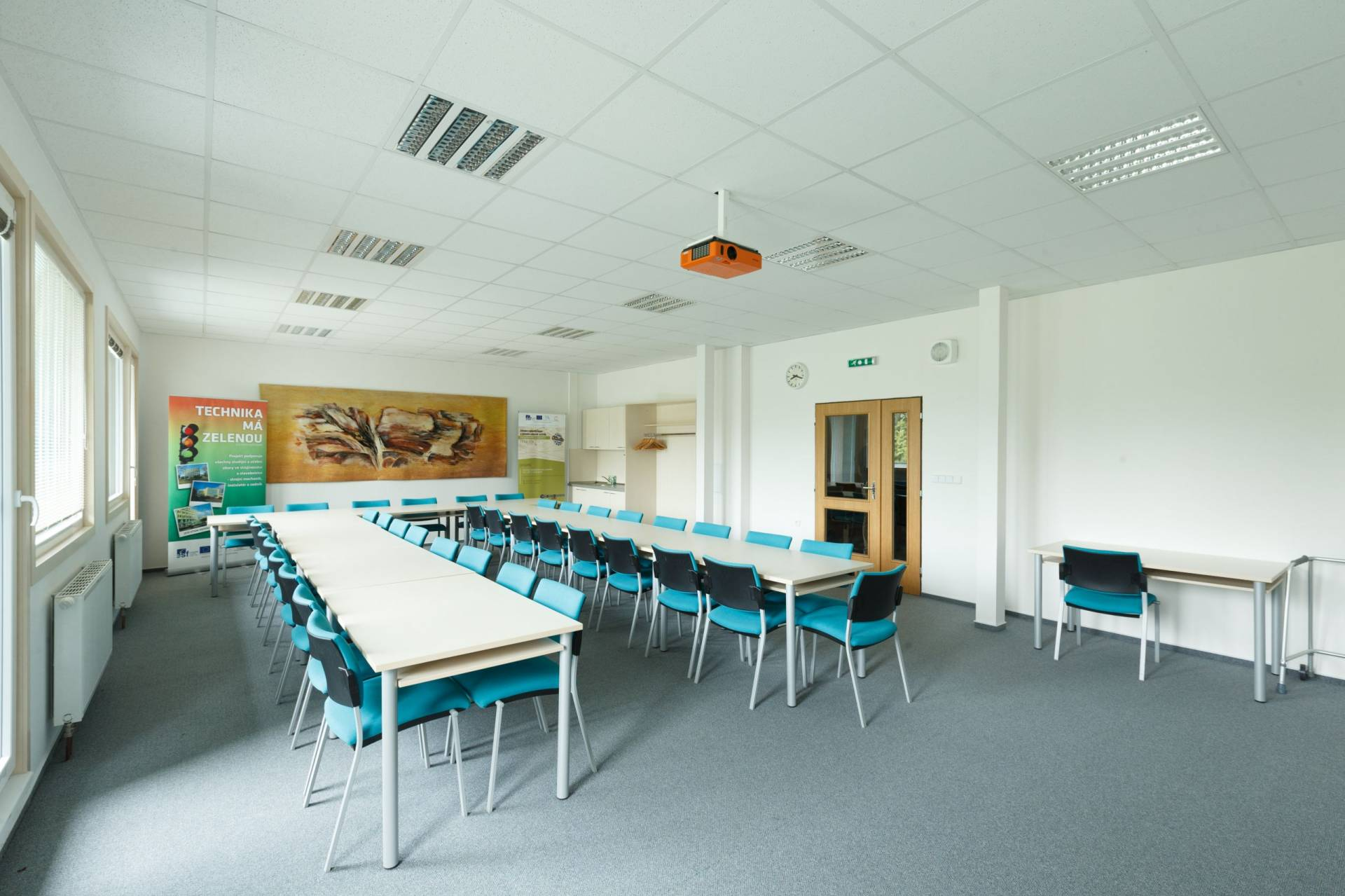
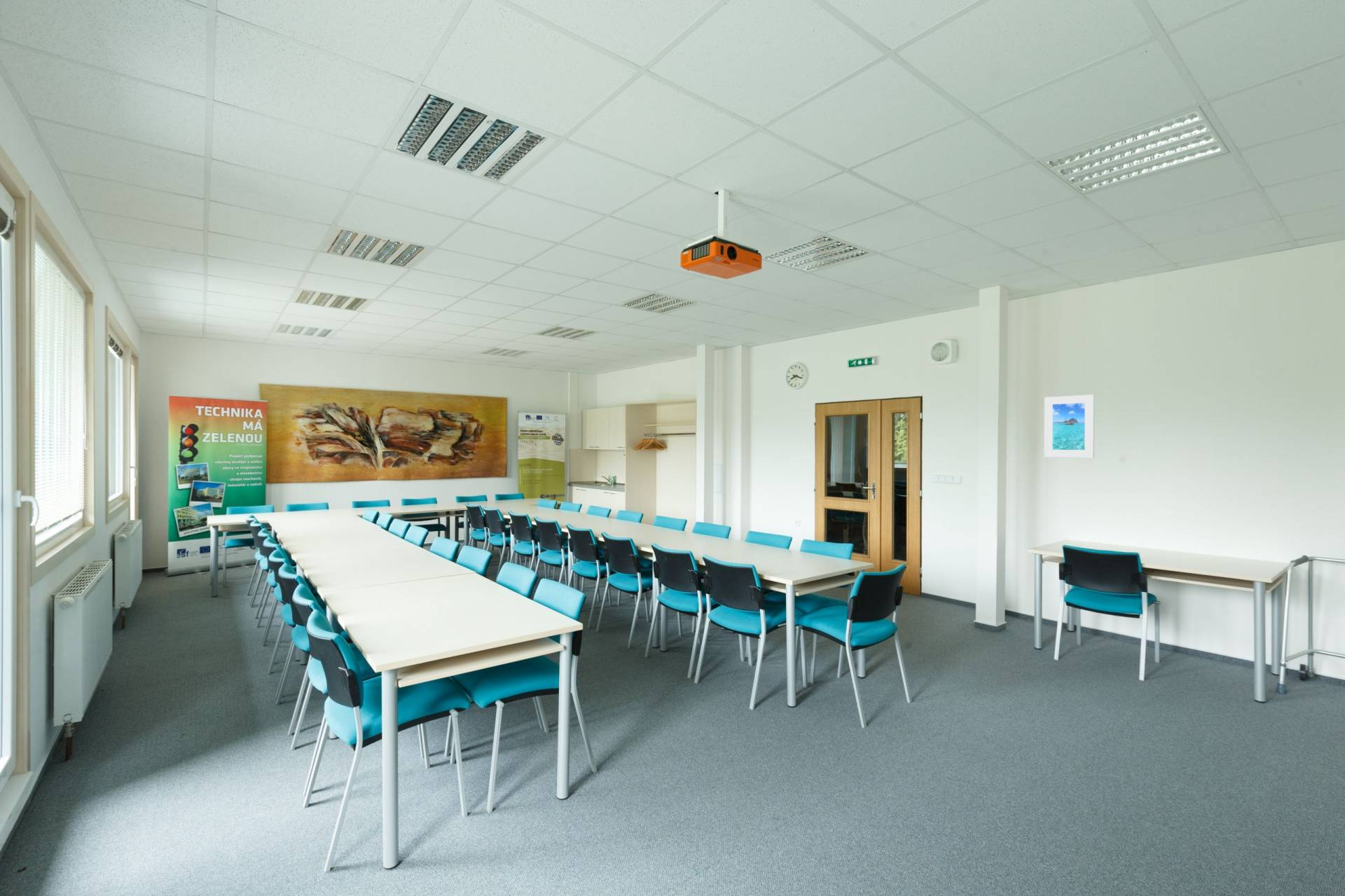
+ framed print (1068, 427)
